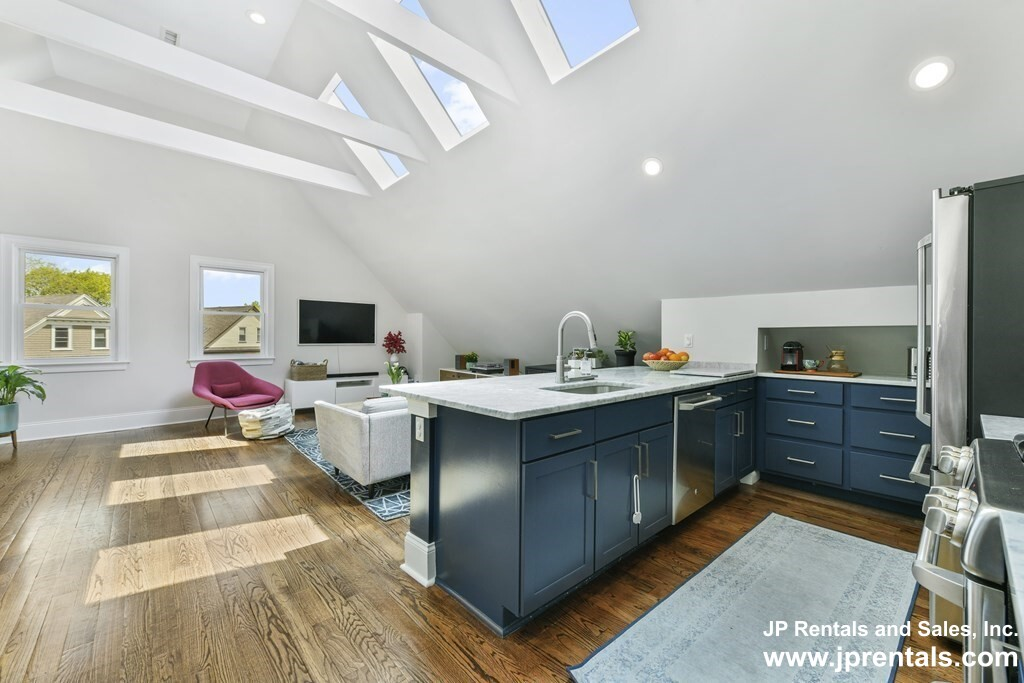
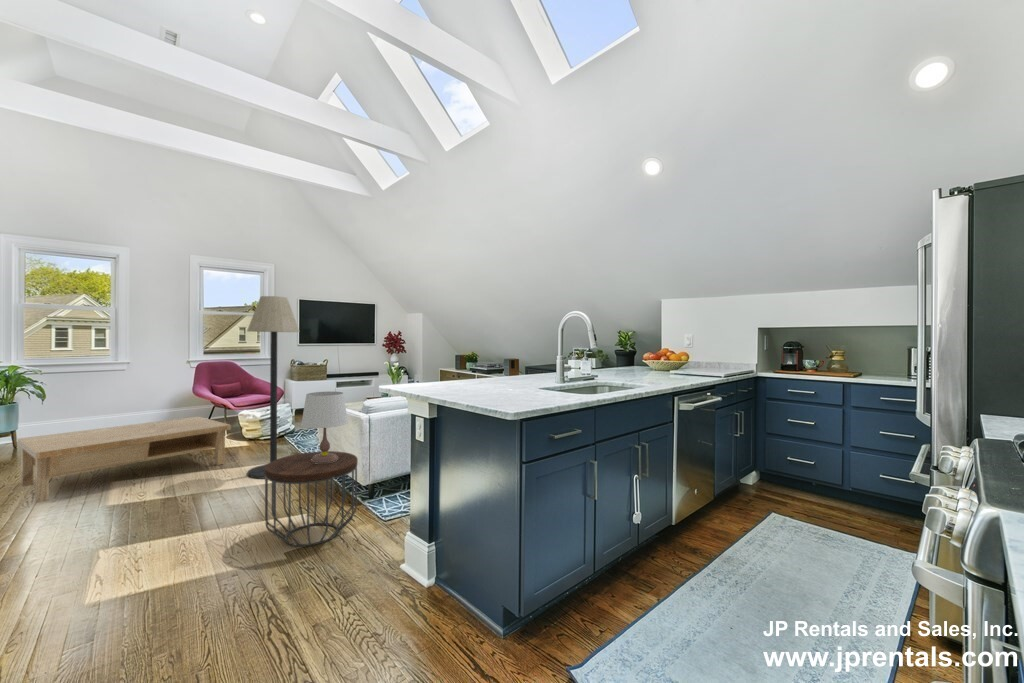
+ table lamp (324, 426)
+ floor lamp (273, 384)
+ side table (315, 498)
+ coffee table (132, 452)
